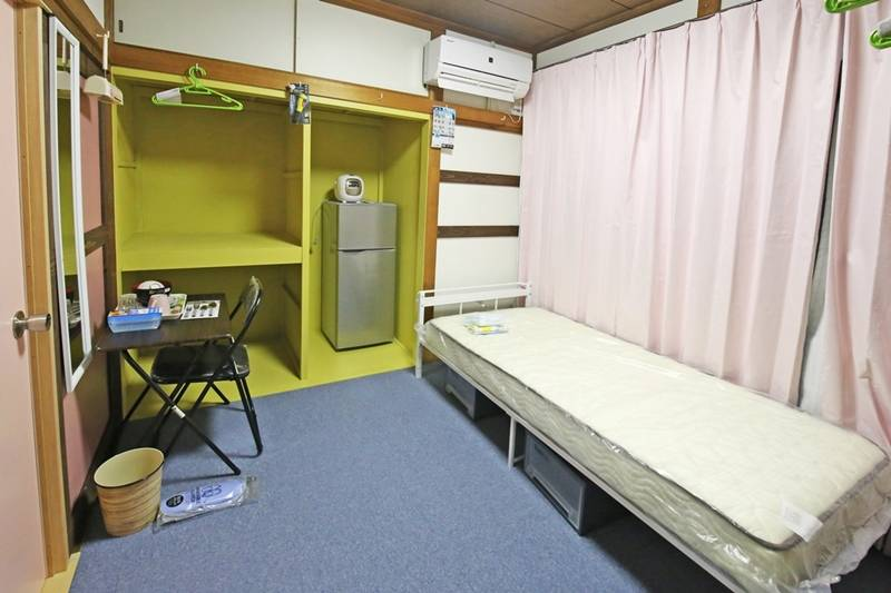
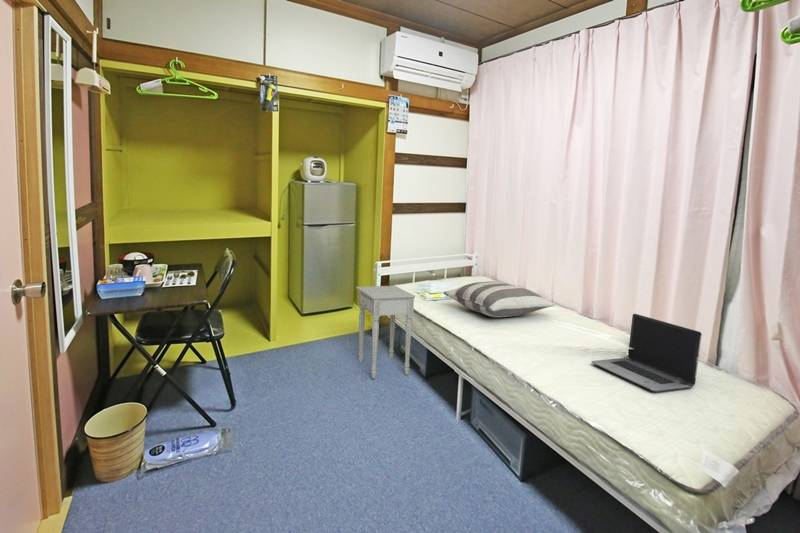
+ laptop computer (642, 349)
+ nightstand (378, 329)
+ pillow (497, 298)
